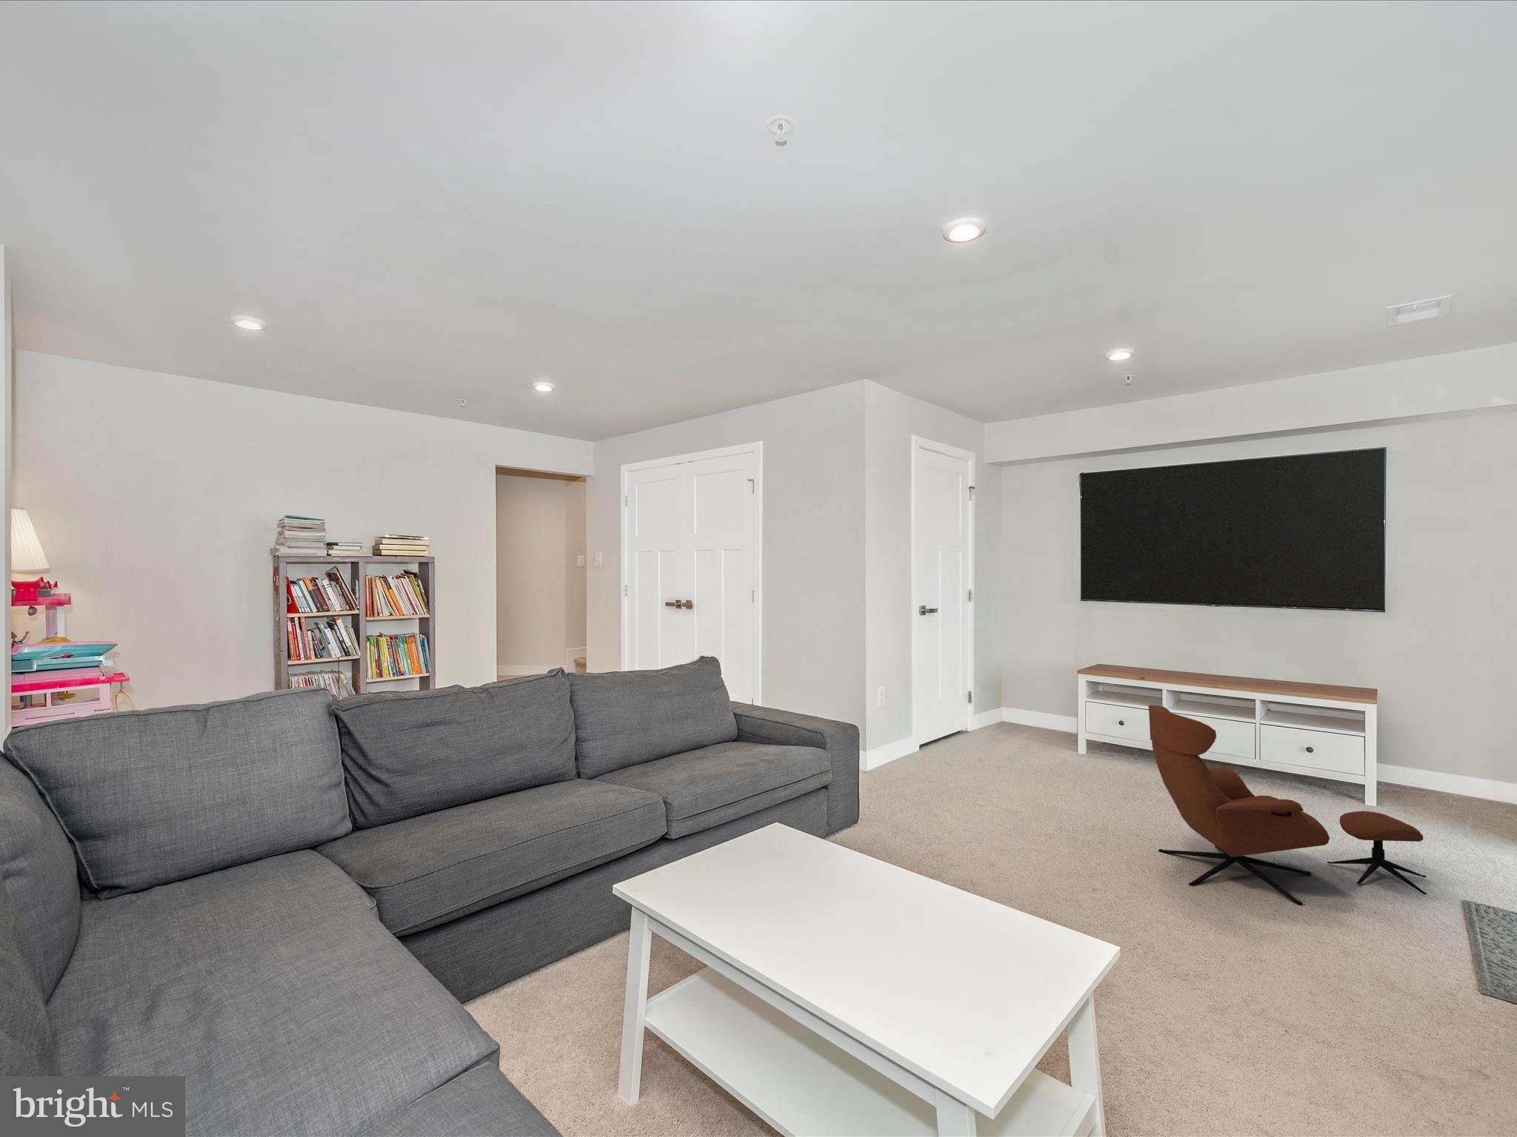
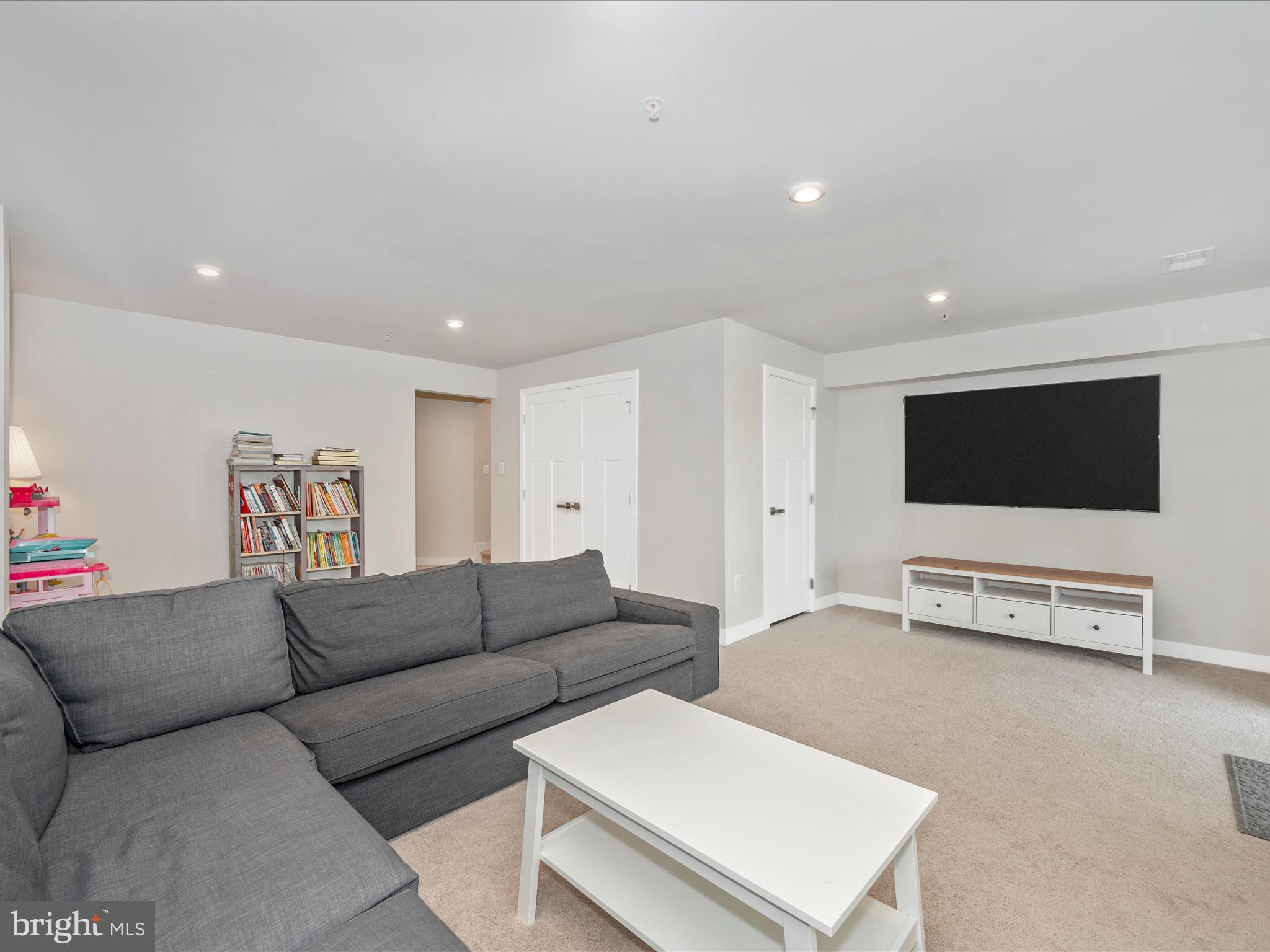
- armchair (1288, 799)
